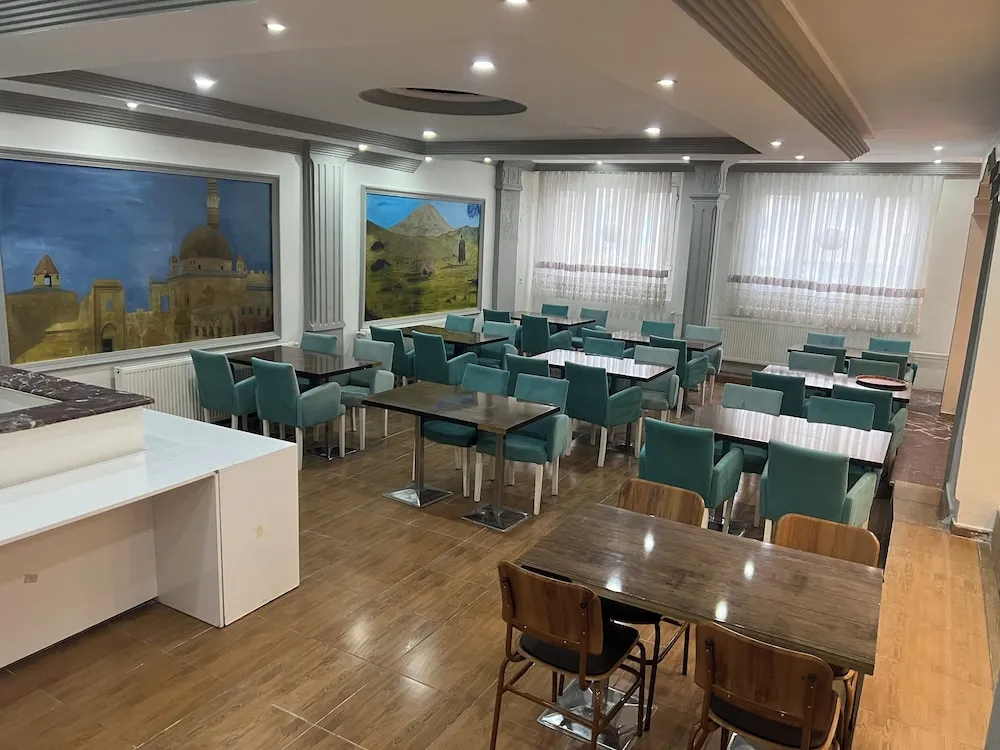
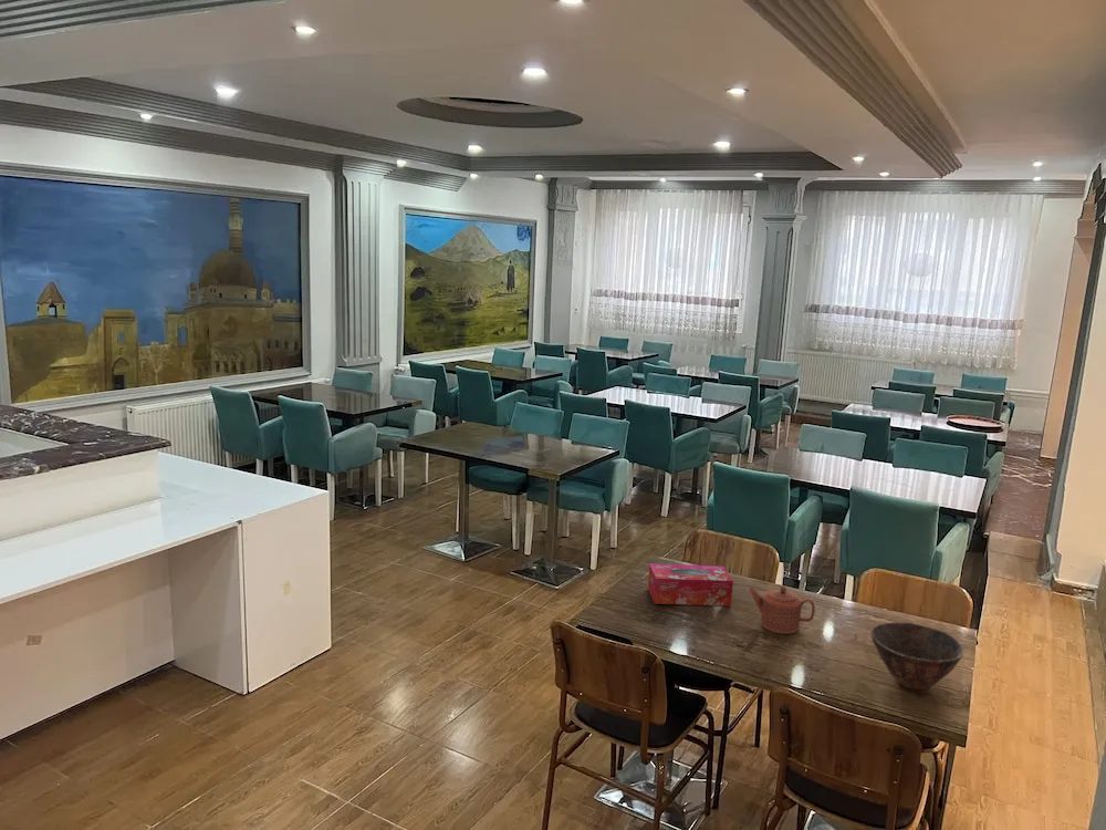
+ tissue box (689, 584)
+ bowl (914, 661)
+ teapot (781, 605)
